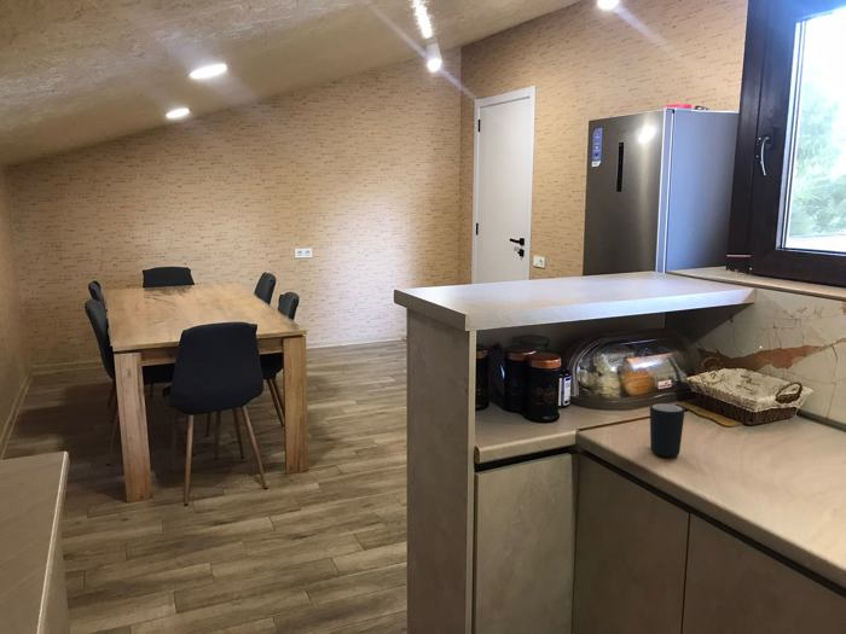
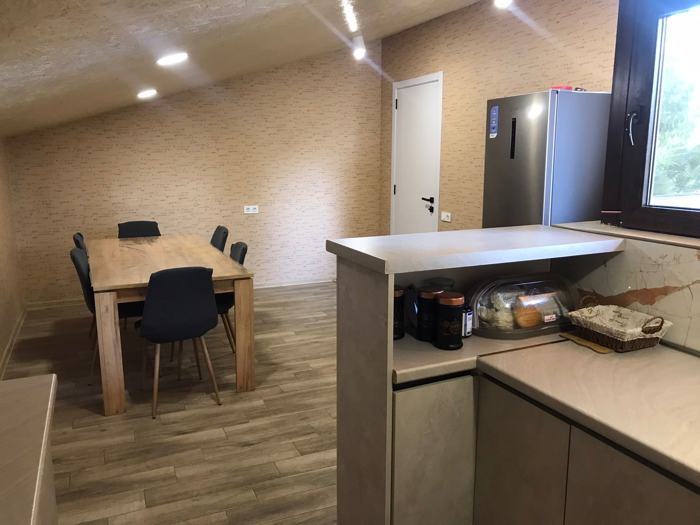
- mug (664, 427)
